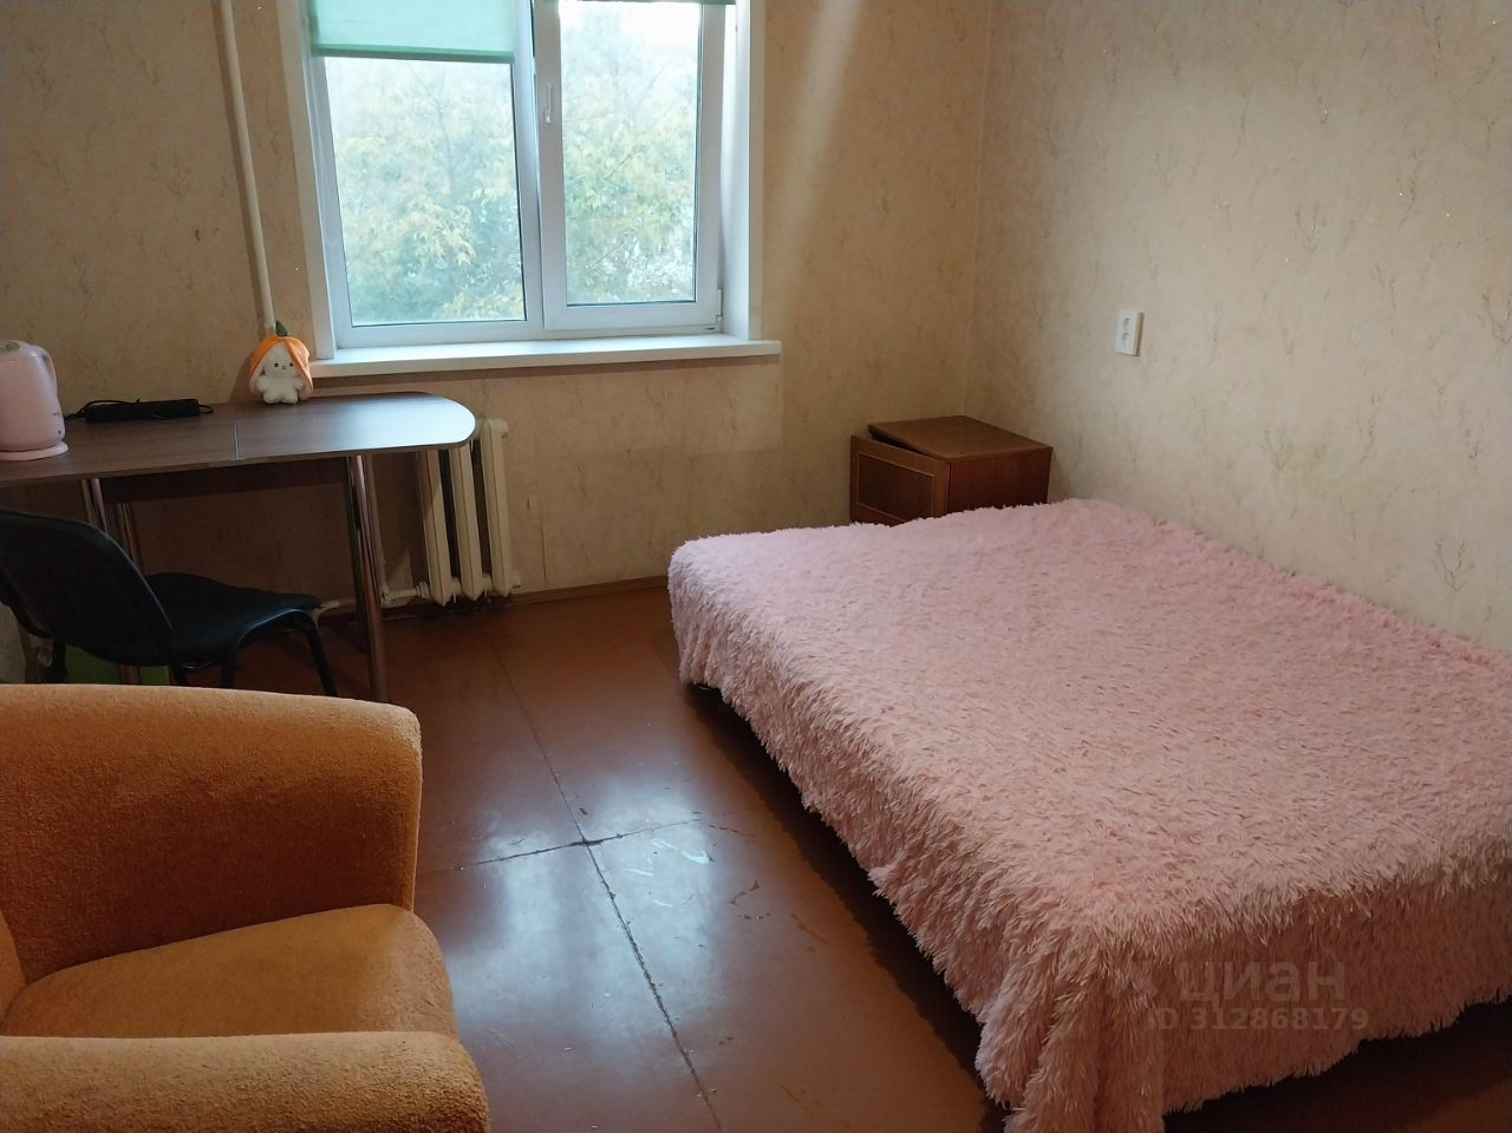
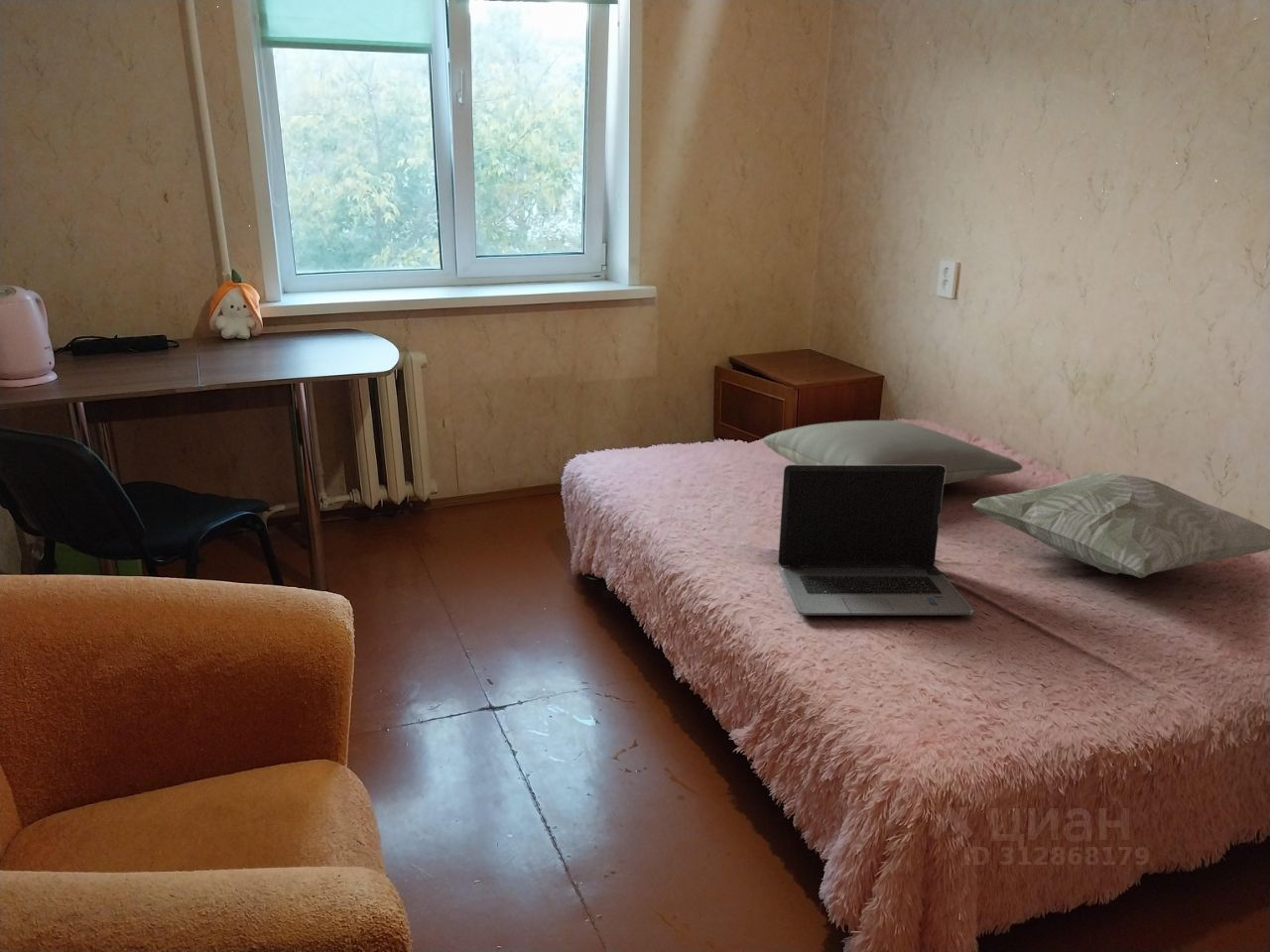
+ pillow (885, 452)
+ decorative pillow (1122, 522)
+ laptop computer (875, 538)
